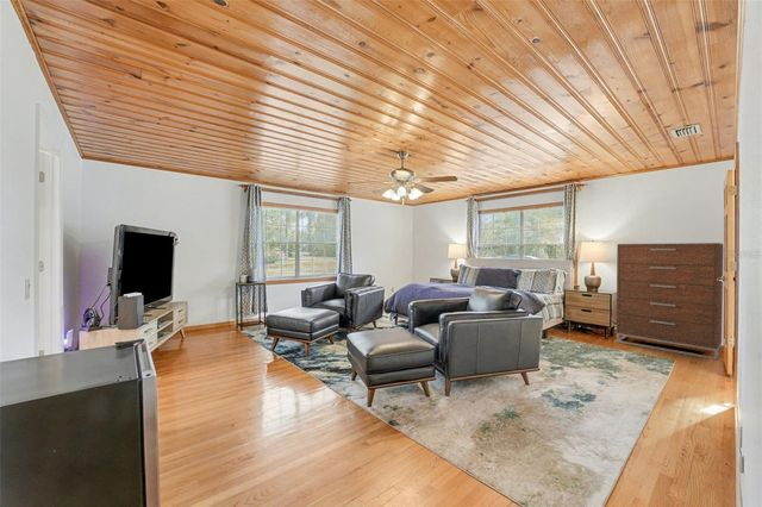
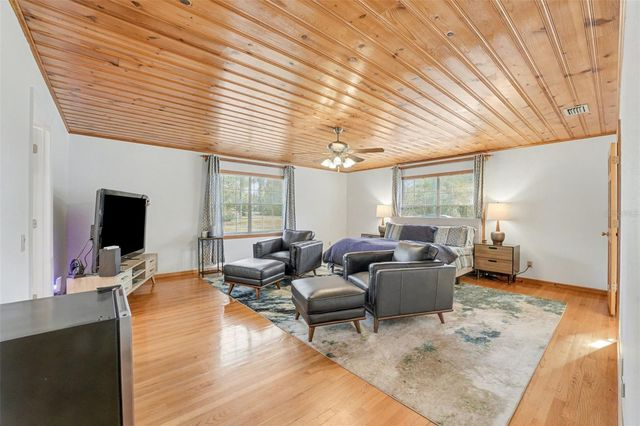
- dresser (667, 295)
